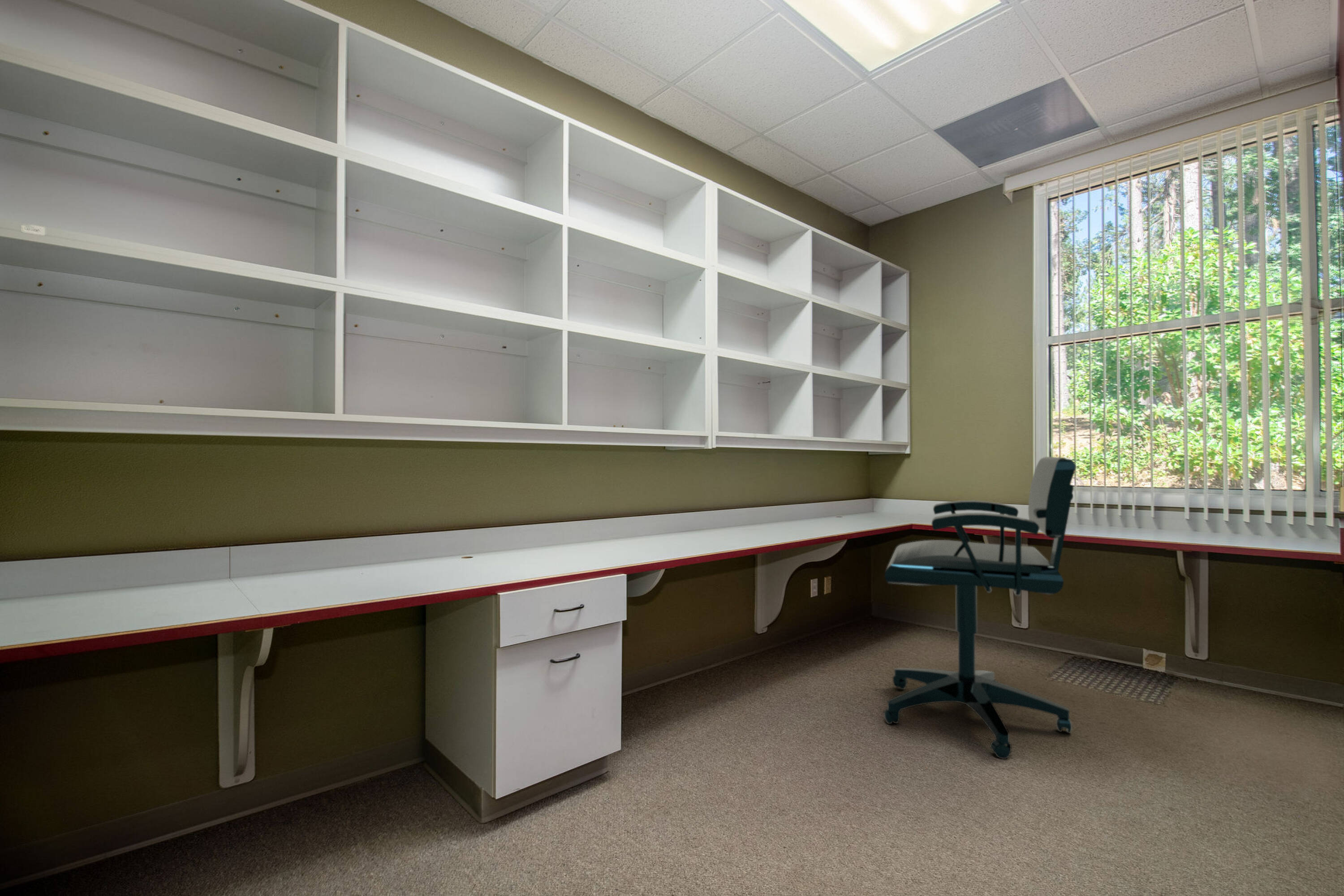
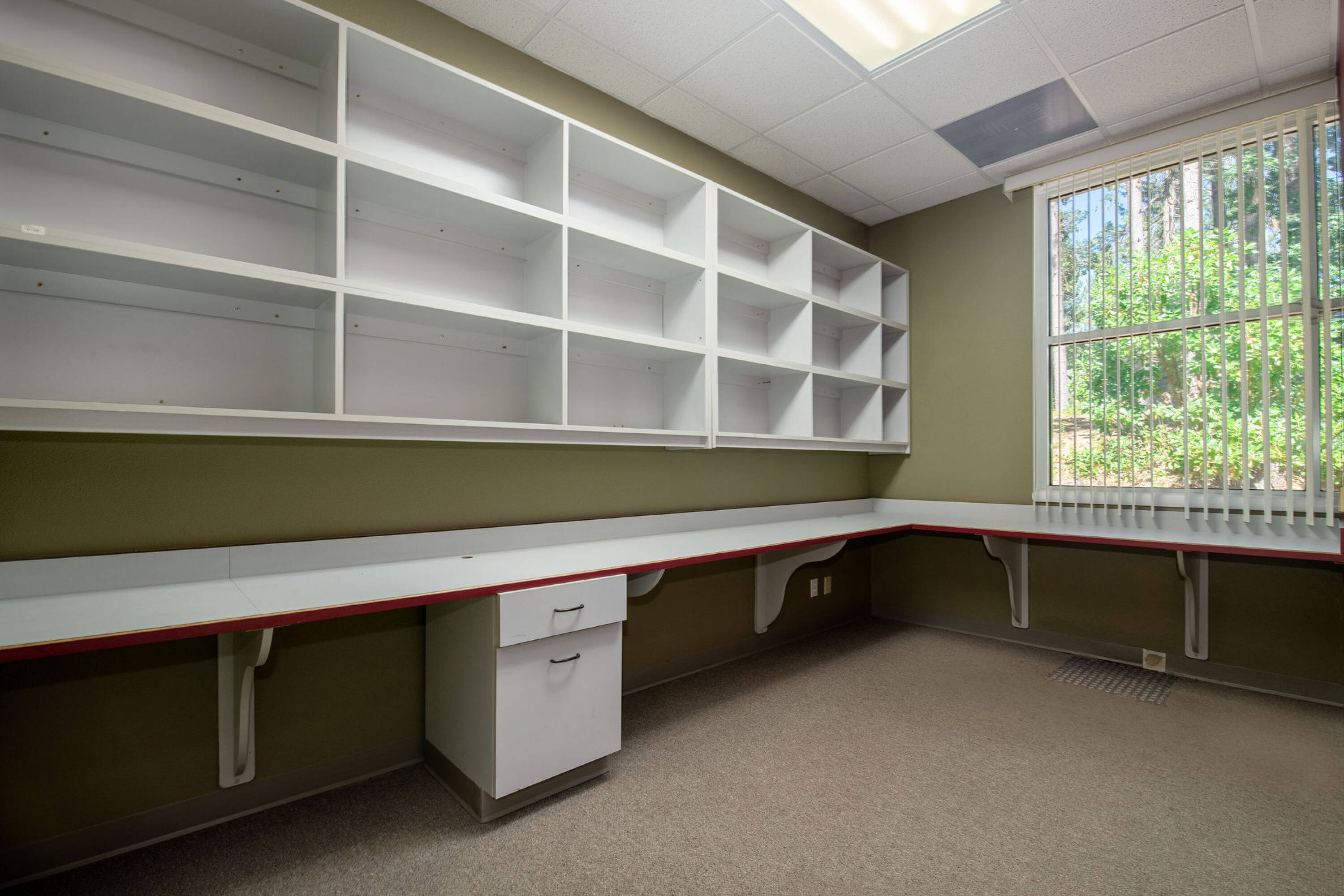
- office chair (974, 587)
